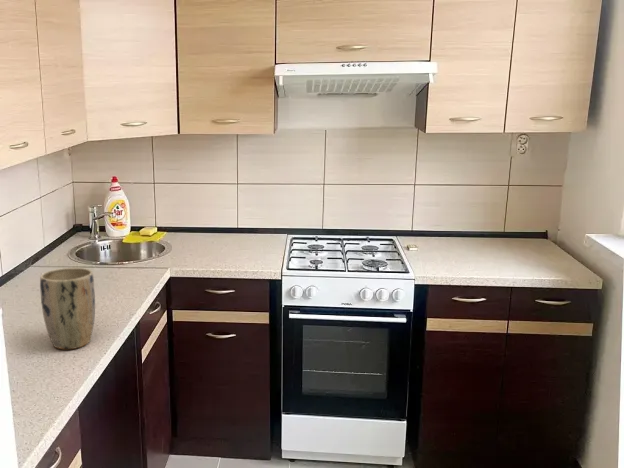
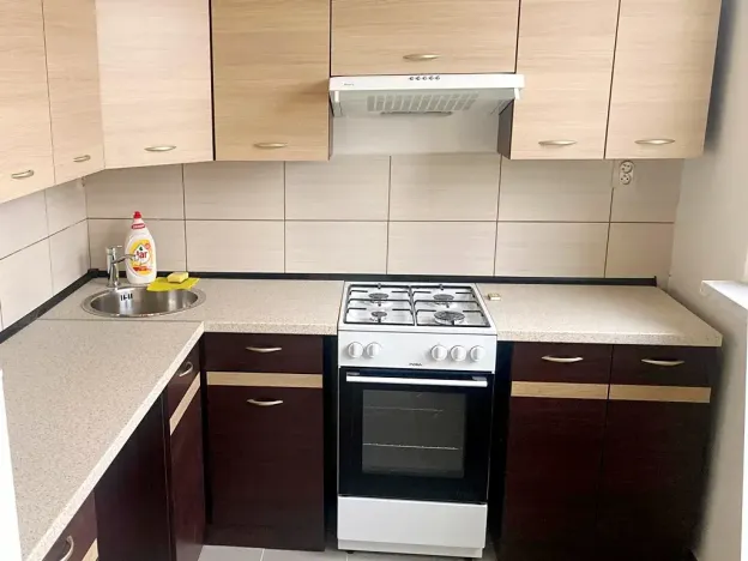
- plant pot (69, 308)
